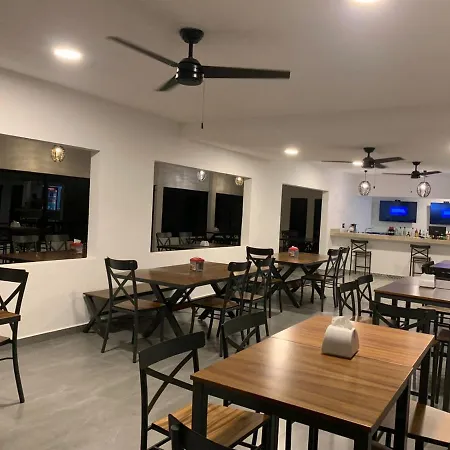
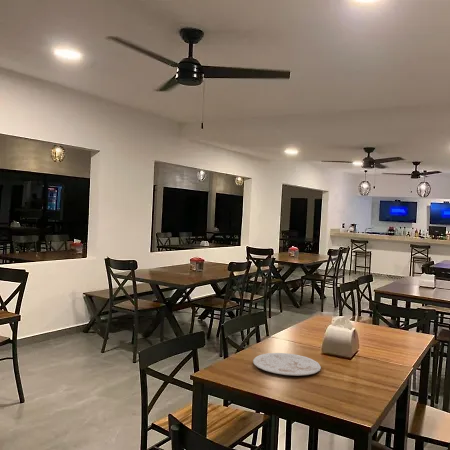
+ plate (286, 364)
